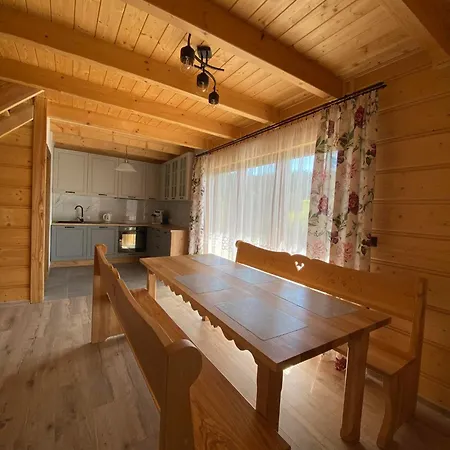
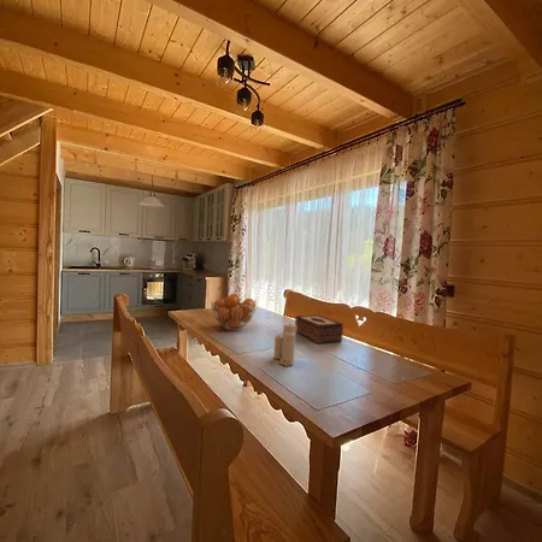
+ candle (285, 340)
+ fruit basket (234, 311)
+ tissue box (317, 328)
